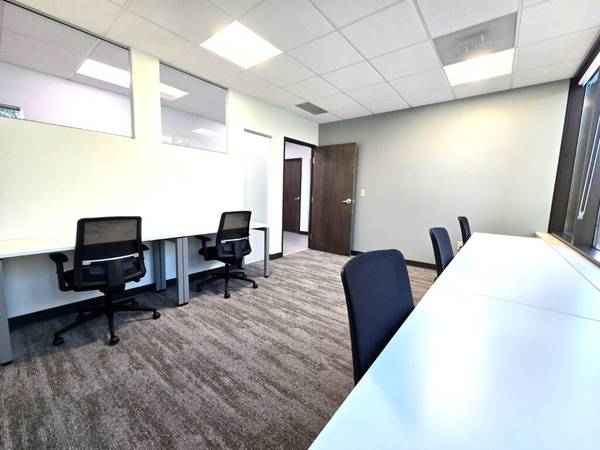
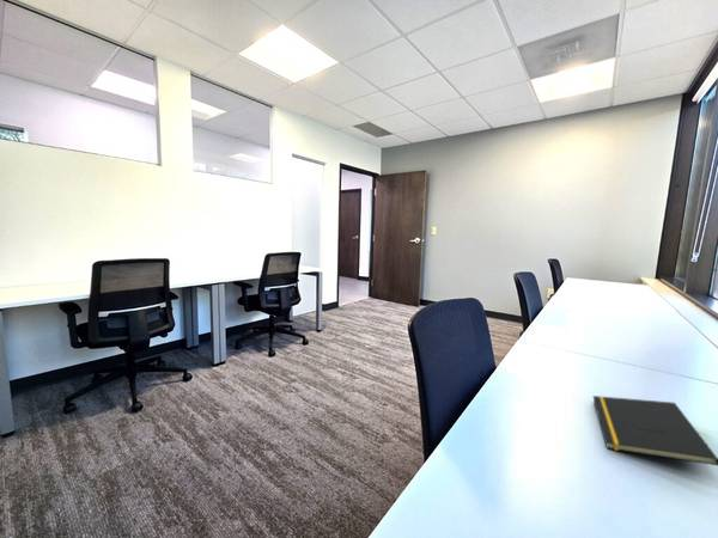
+ notepad (643, 423)
